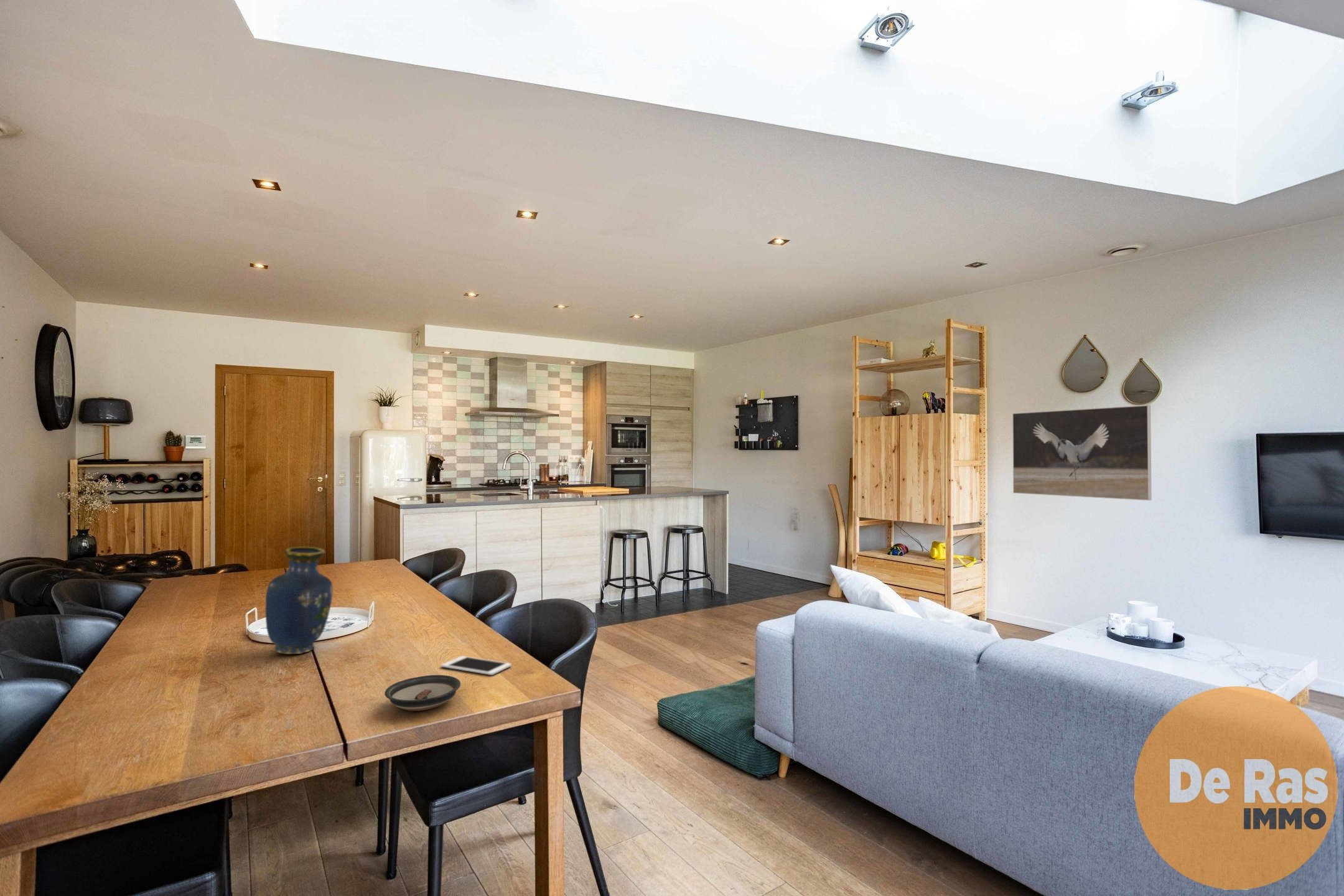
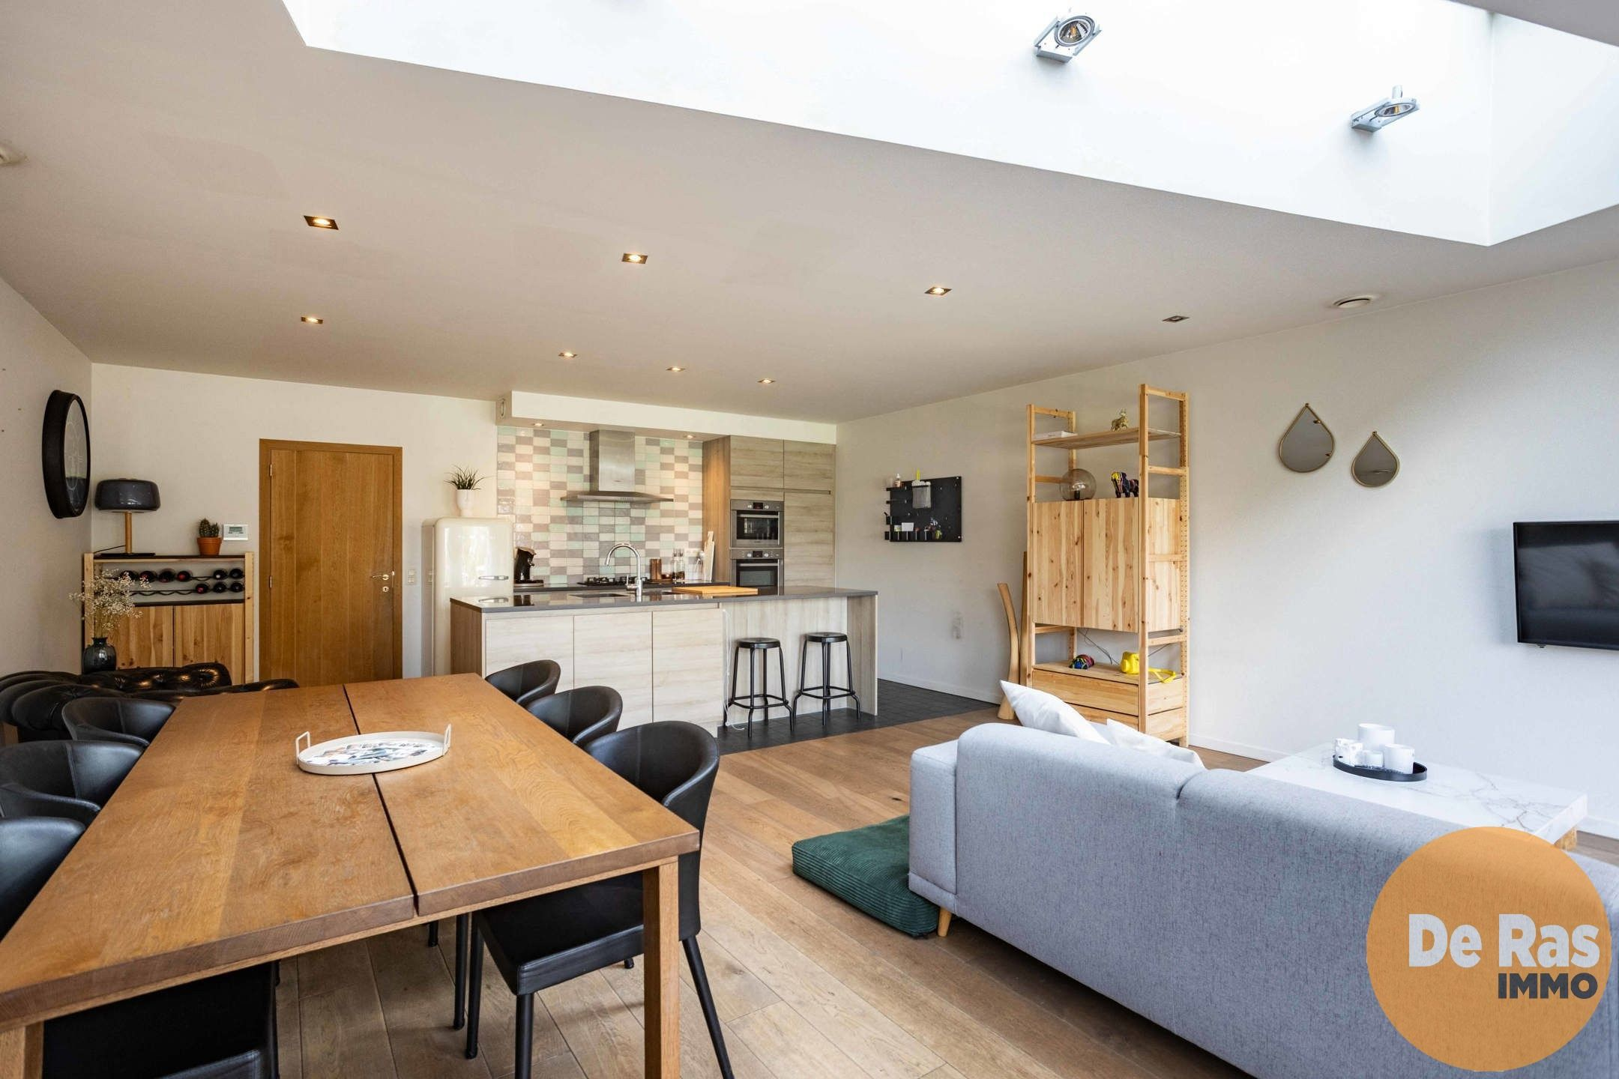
- saucer (423, 696)
- vase (299, 599)
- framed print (1076, 453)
- cell phone (476, 665)
